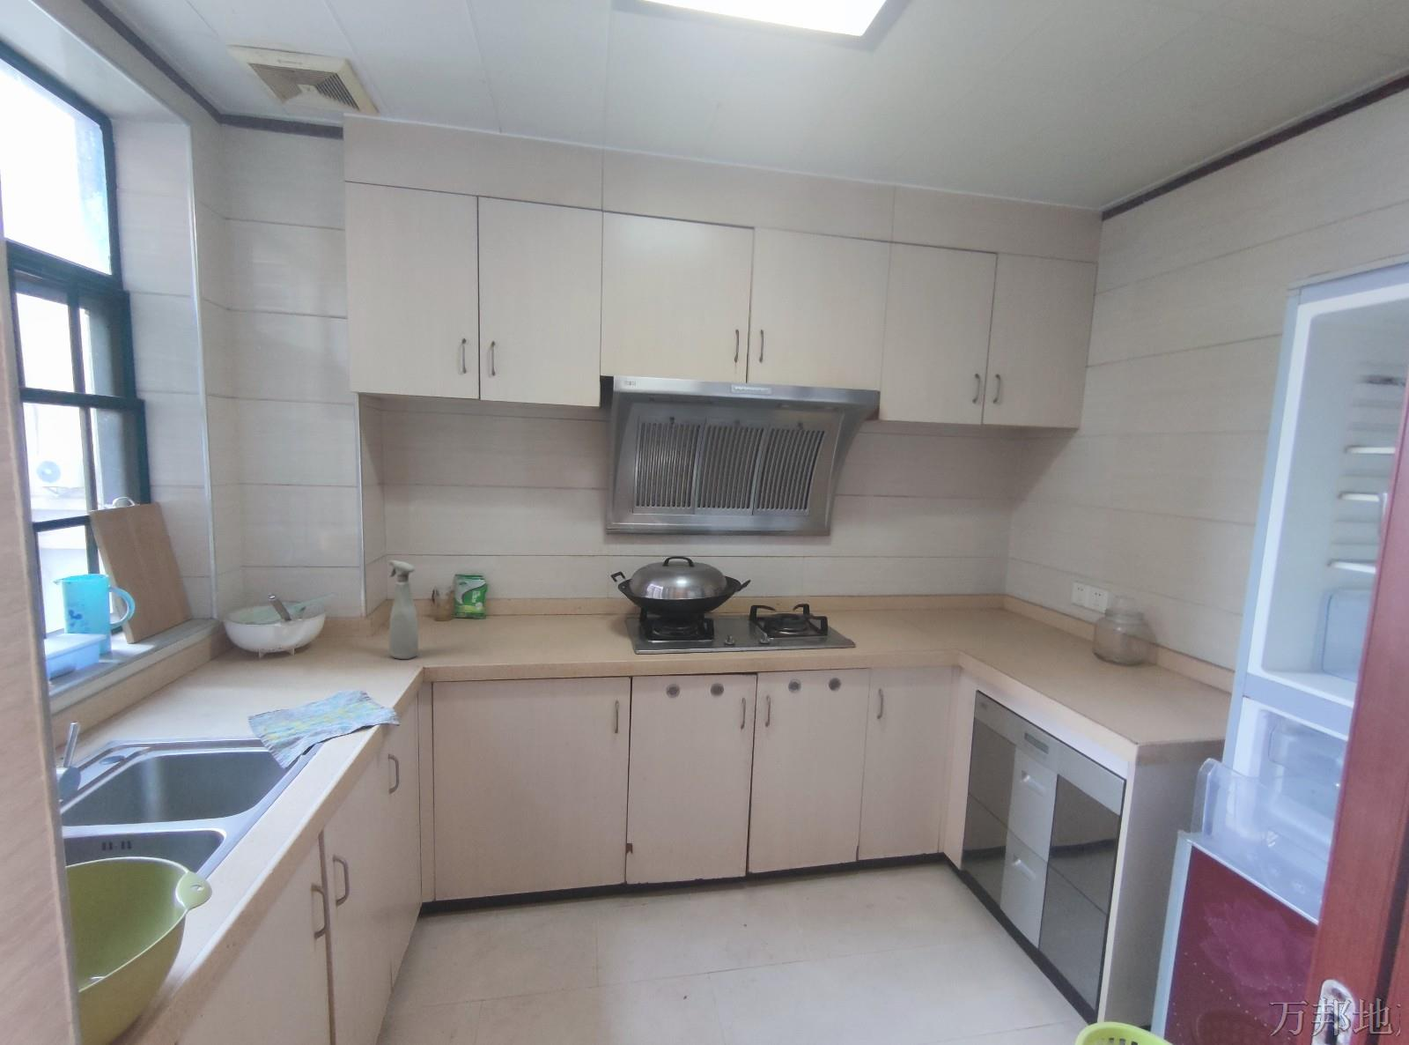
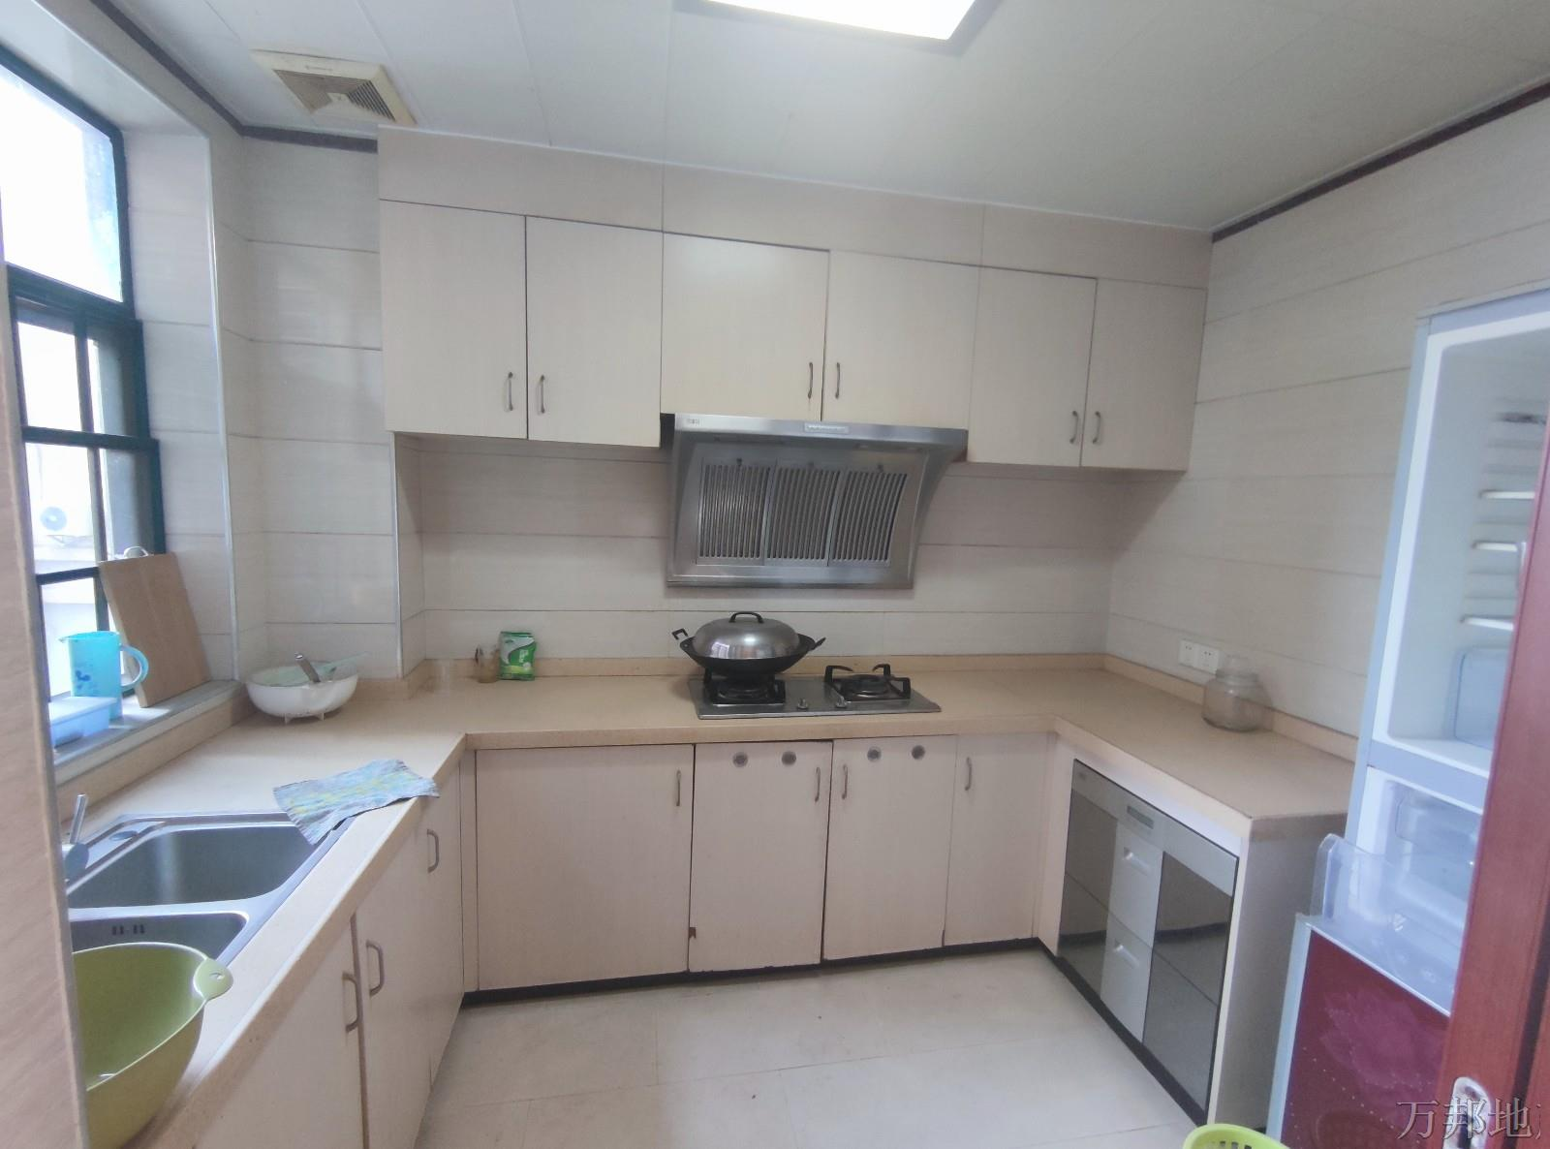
- spray bottle (404, 609)
